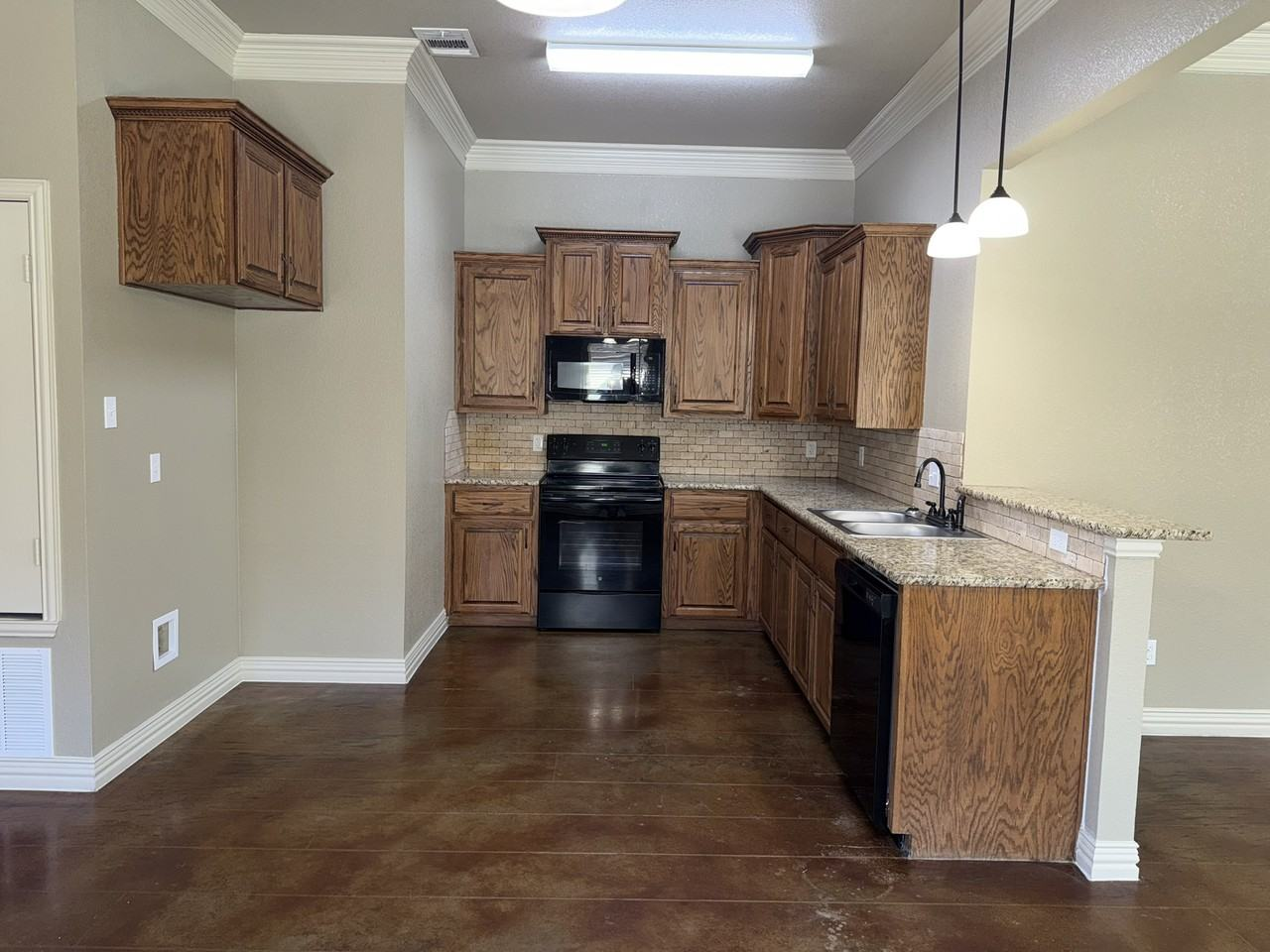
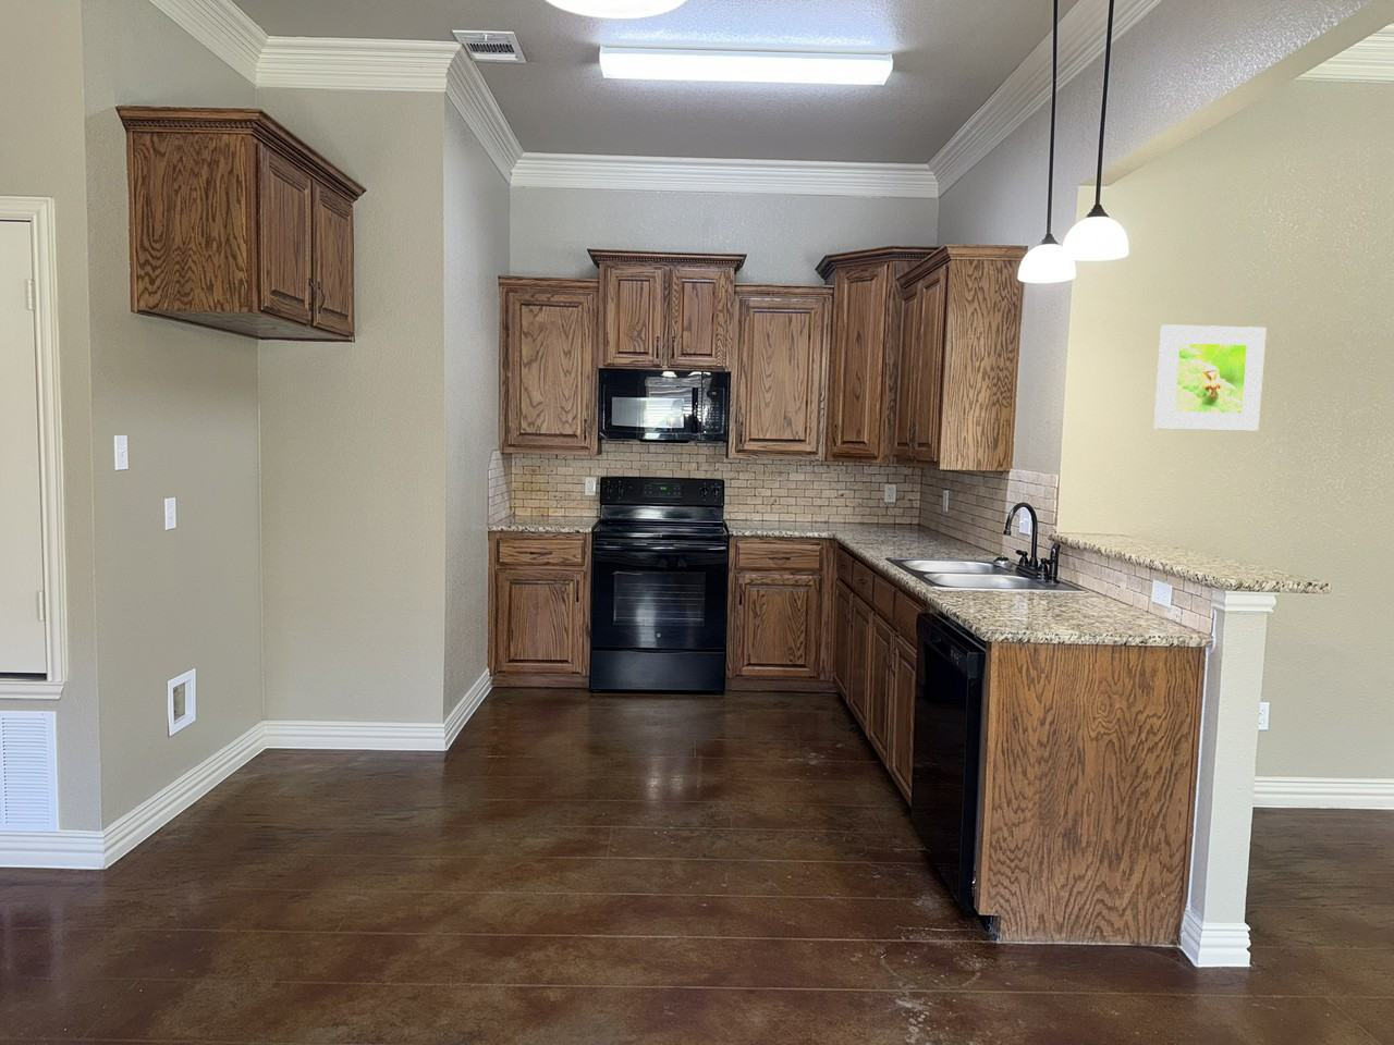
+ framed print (1208, 378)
